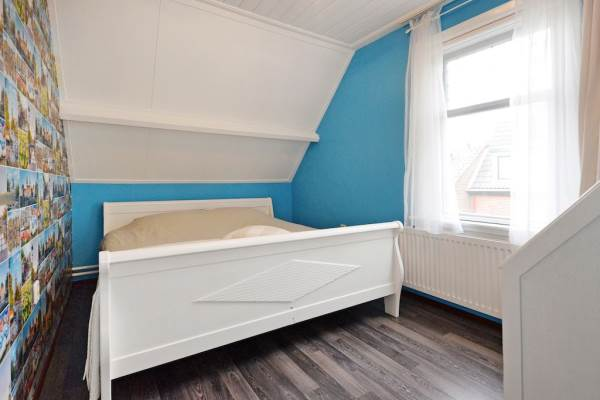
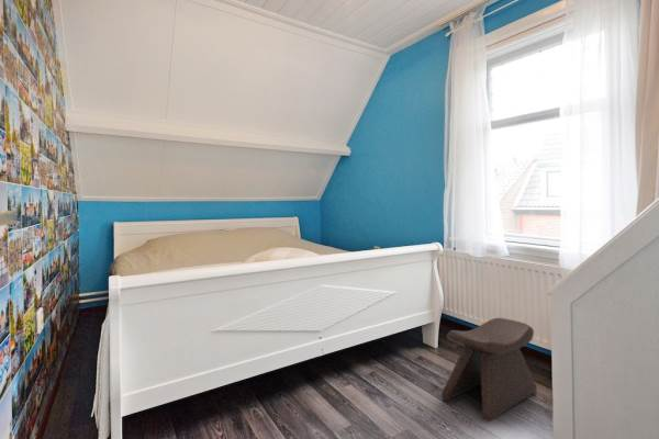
+ stool (490, 361)
